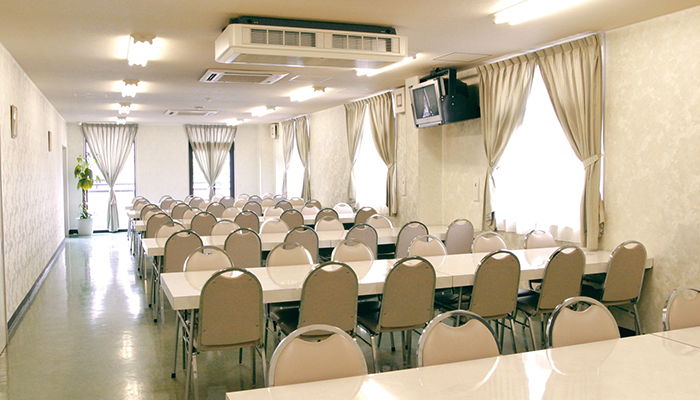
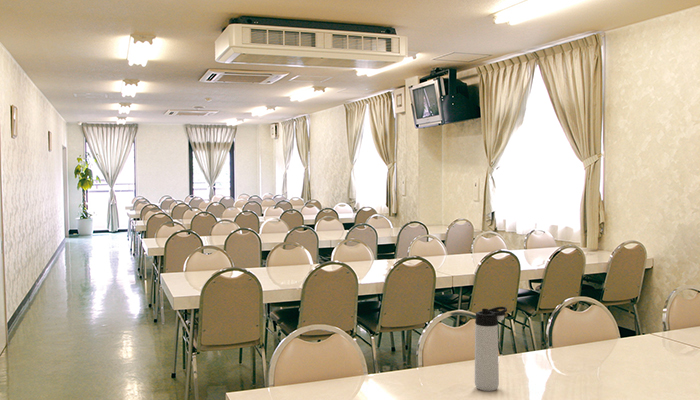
+ thermos bottle (491, 347)
